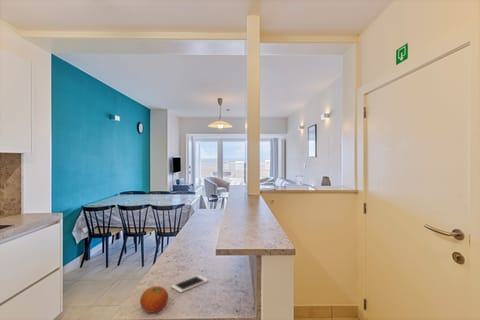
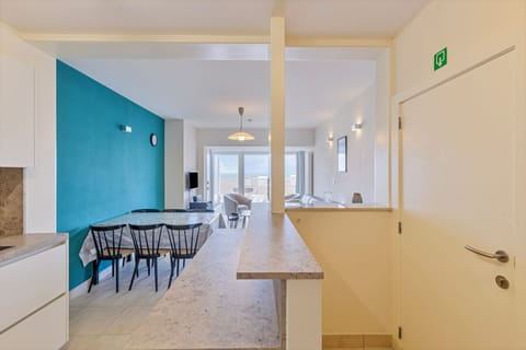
- cell phone (190, 283)
- fruit (154, 299)
